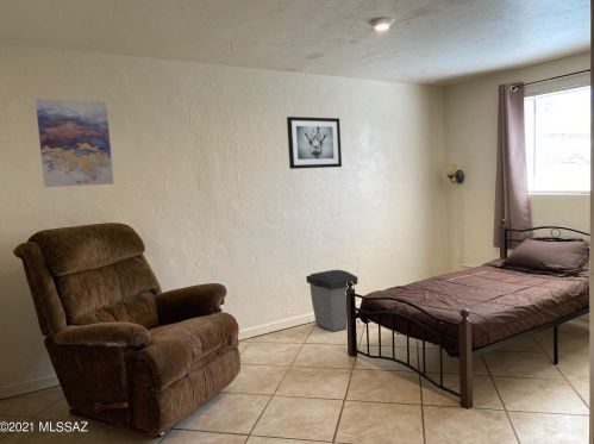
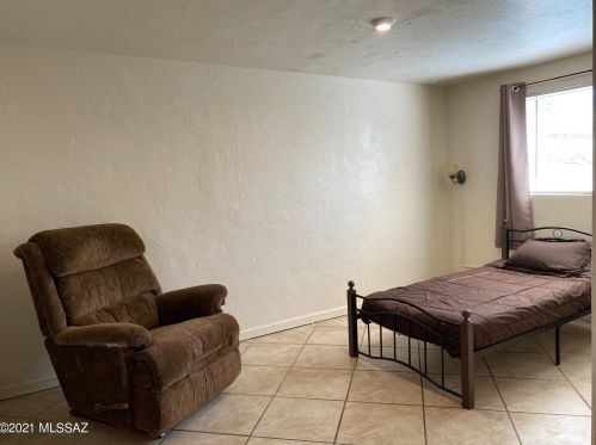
- trash can (331, 299)
- wall art (314, 143)
- wall art (75, 143)
